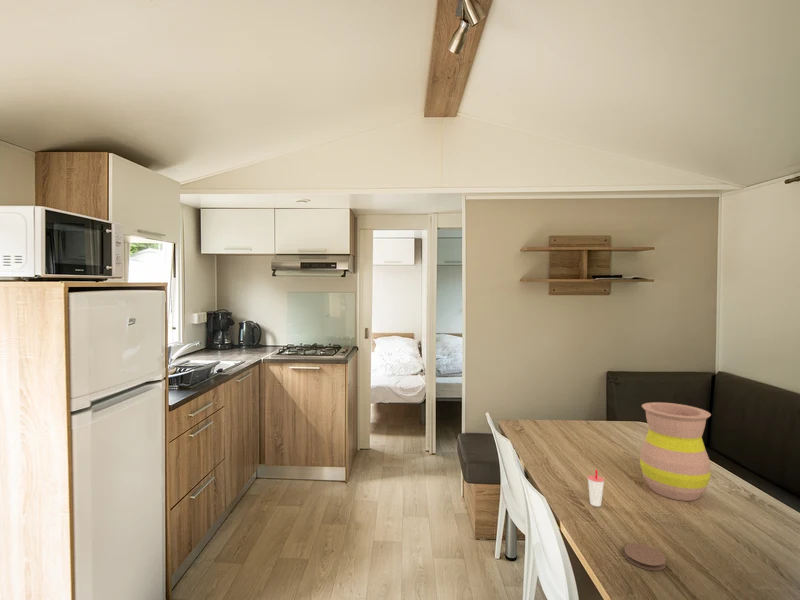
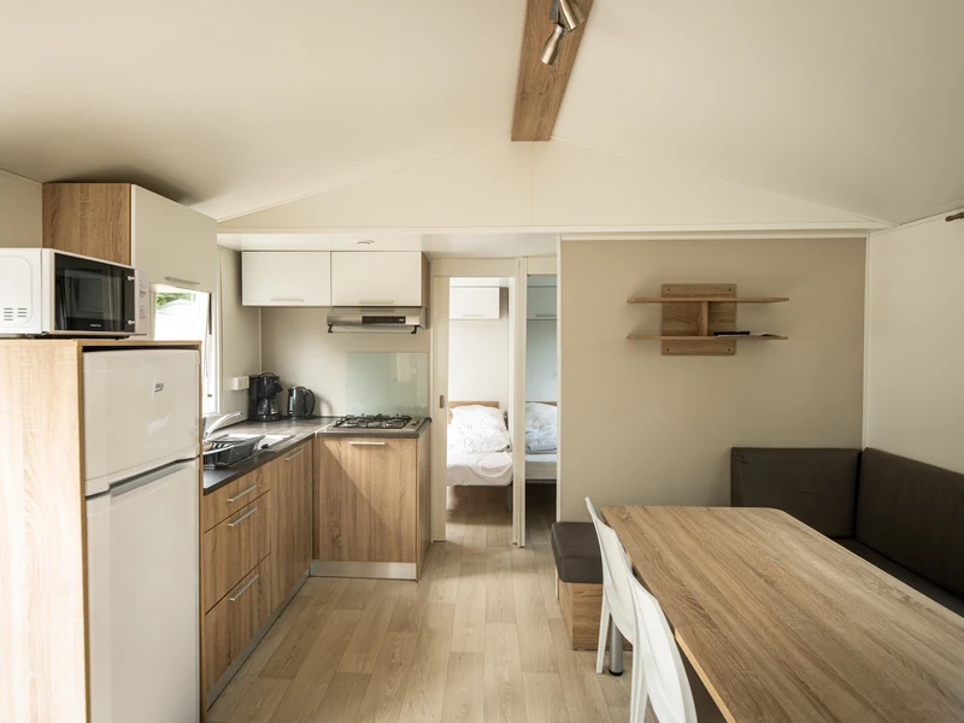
- vase (674, 450)
- cup (595, 486)
- coaster (644, 556)
